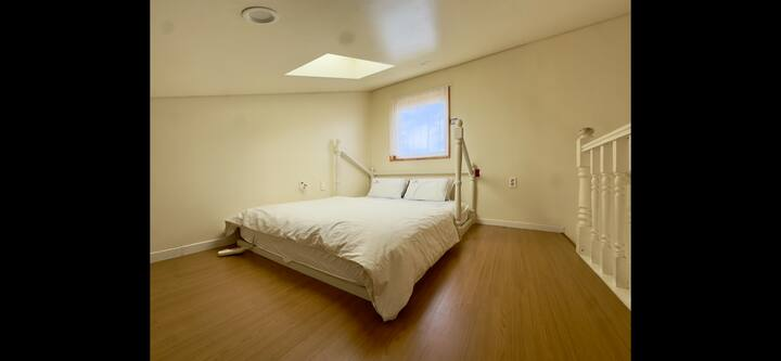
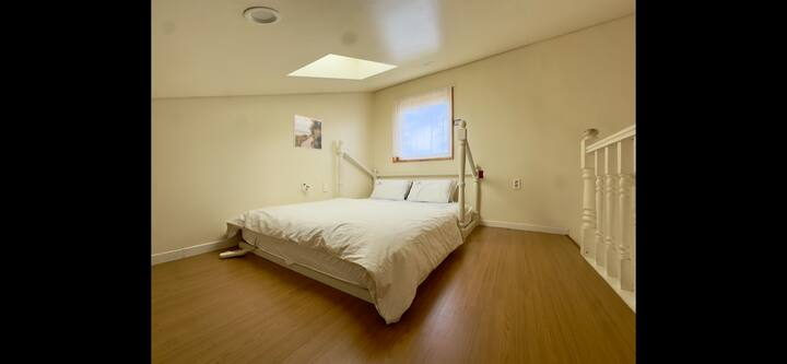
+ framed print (308, 133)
